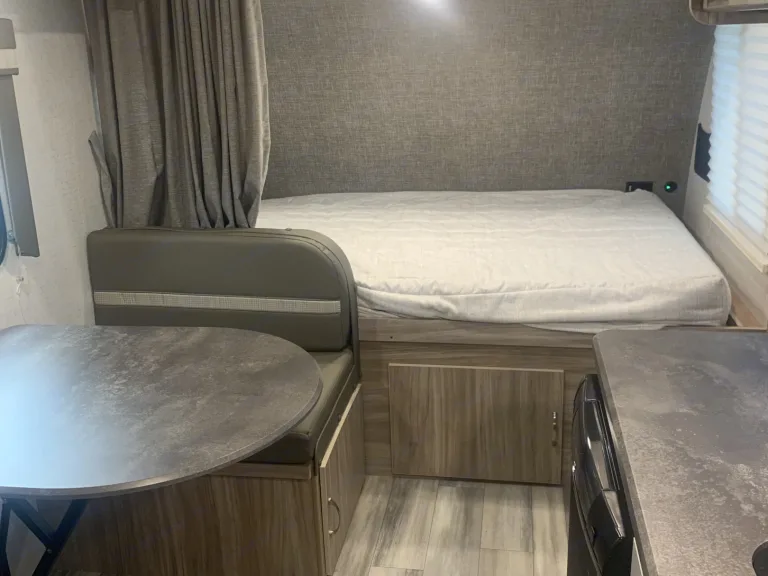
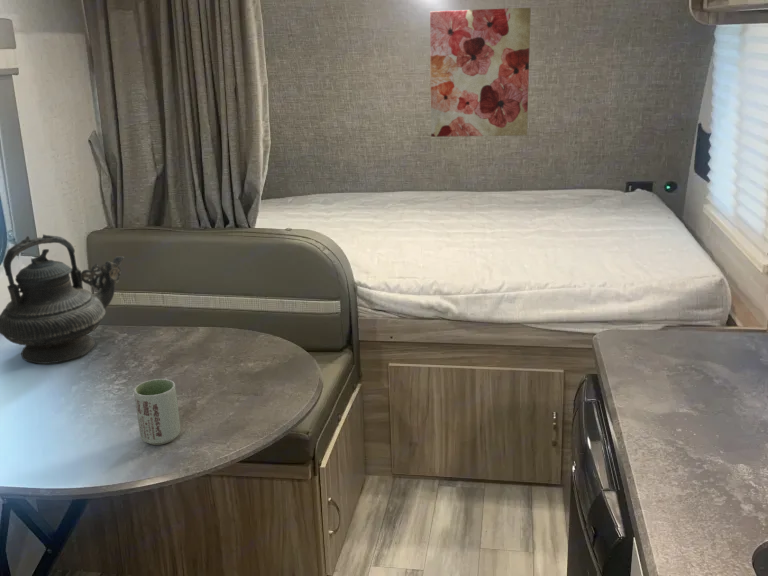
+ cup (157, 412)
+ wall art (479, 74)
+ teapot (66, 290)
